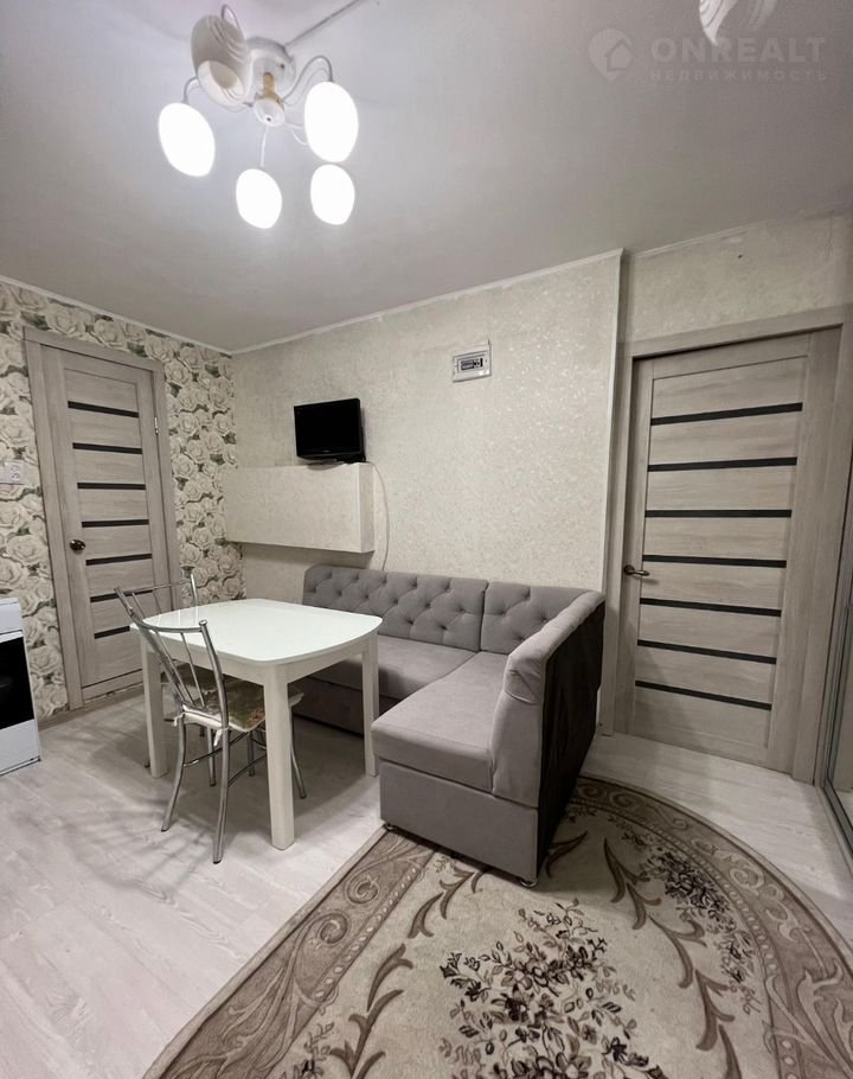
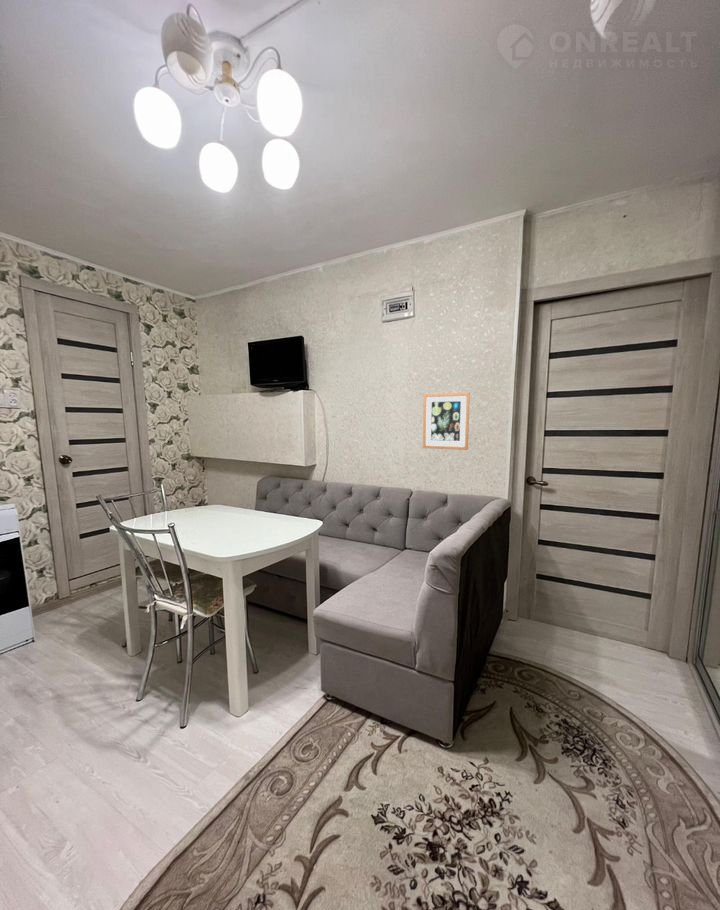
+ wall art (445, 421)
